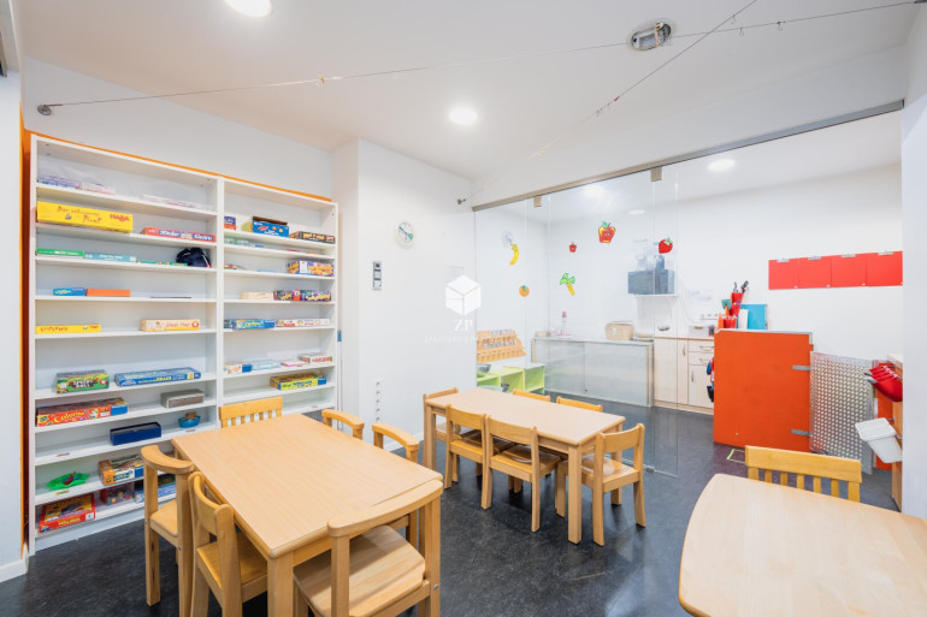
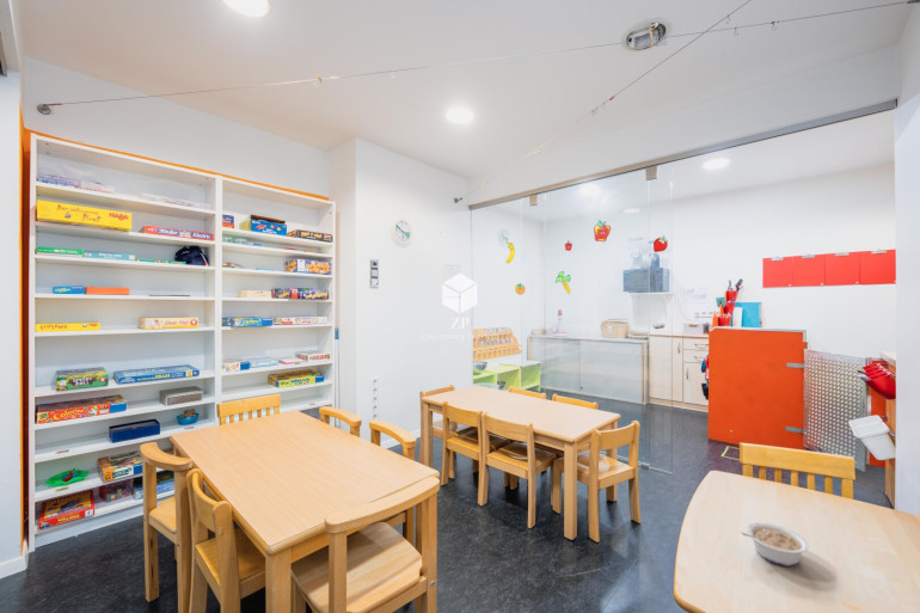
+ legume (775, 544)
